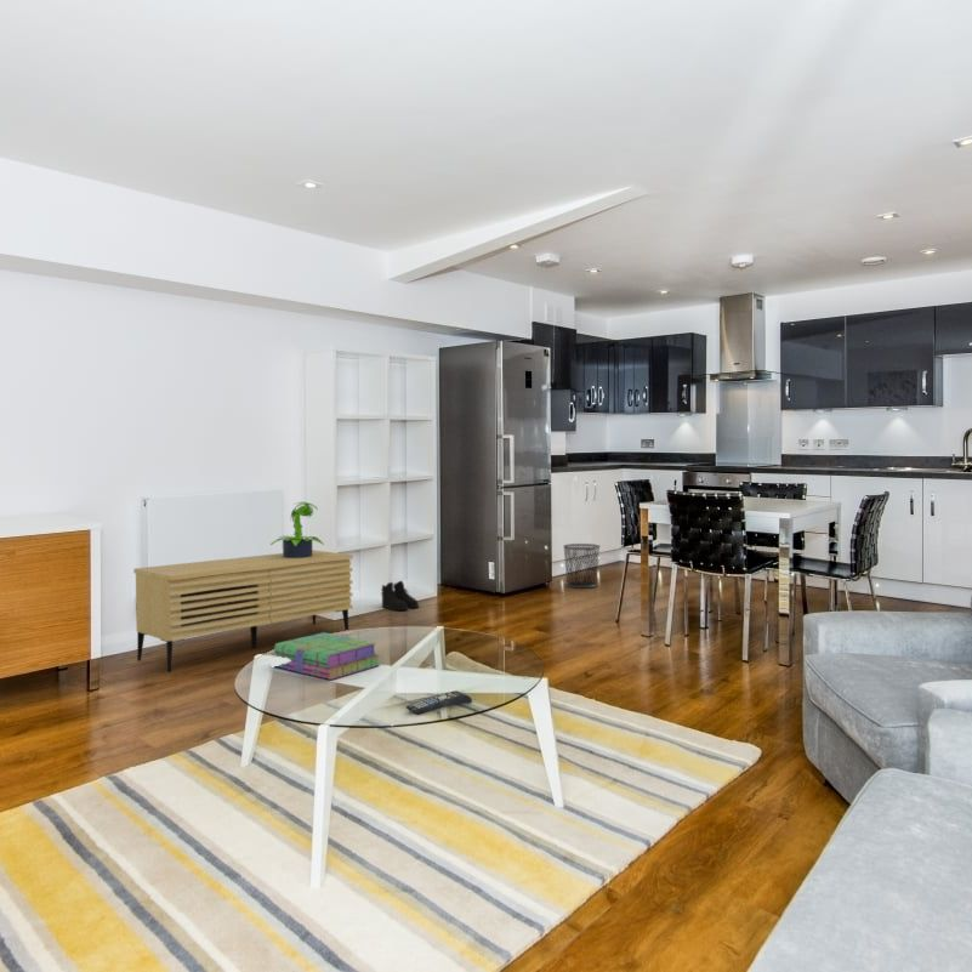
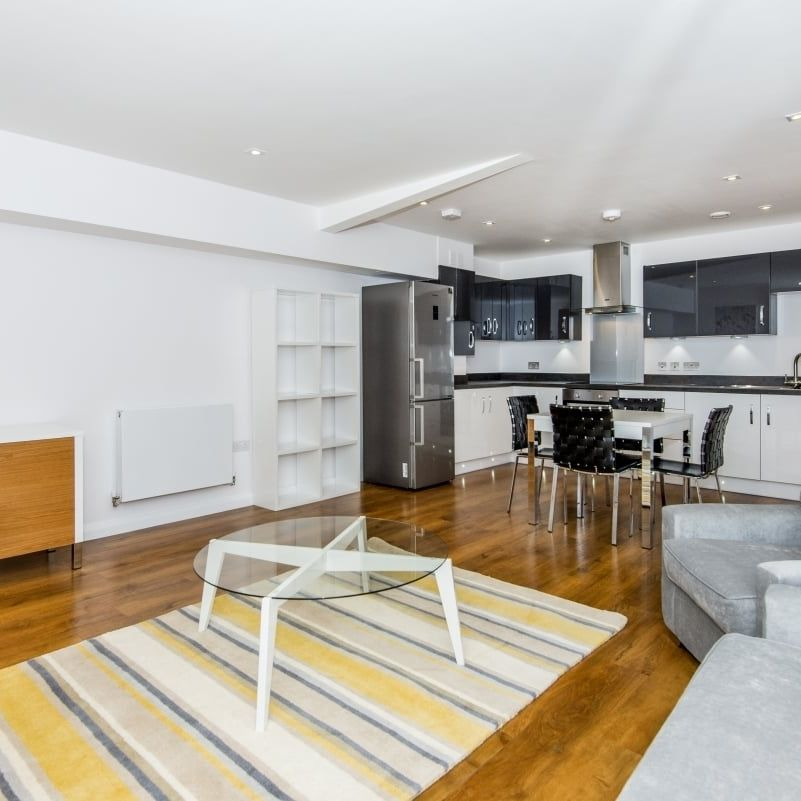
- remote control (439, 703)
- potted plant (296, 528)
- sideboard (251, 603)
- stack of books (325, 654)
- boots (399, 595)
- waste bin (580, 564)
